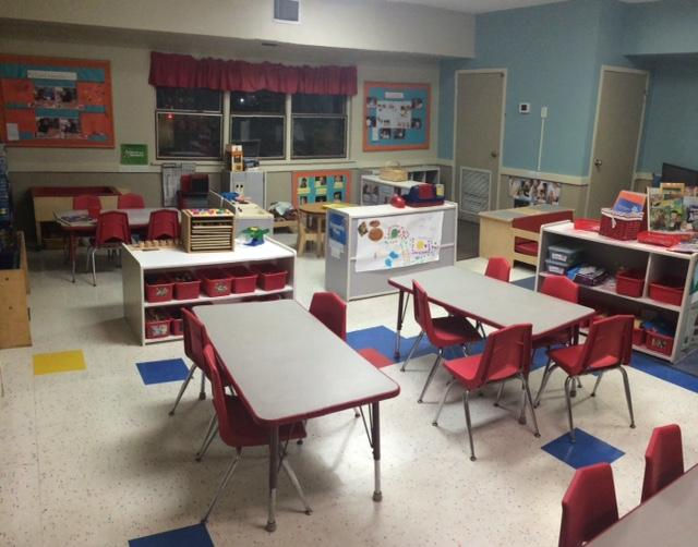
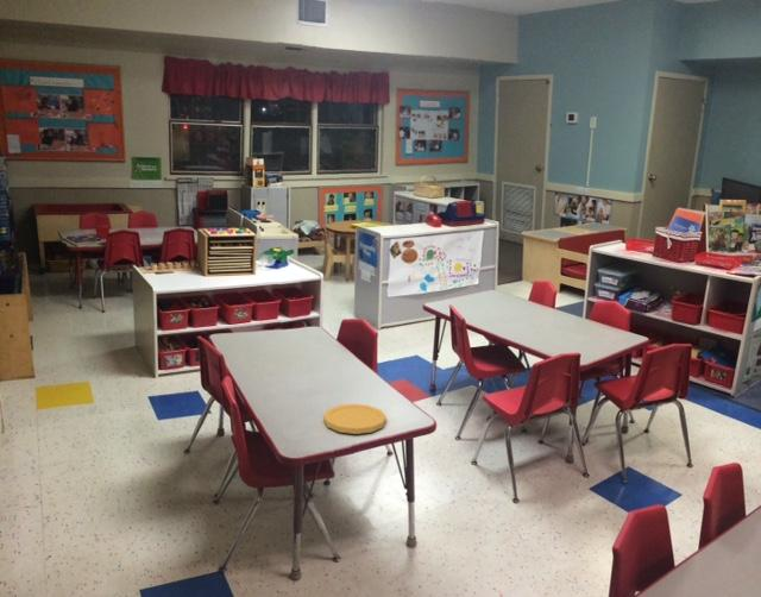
+ plate (354, 417)
